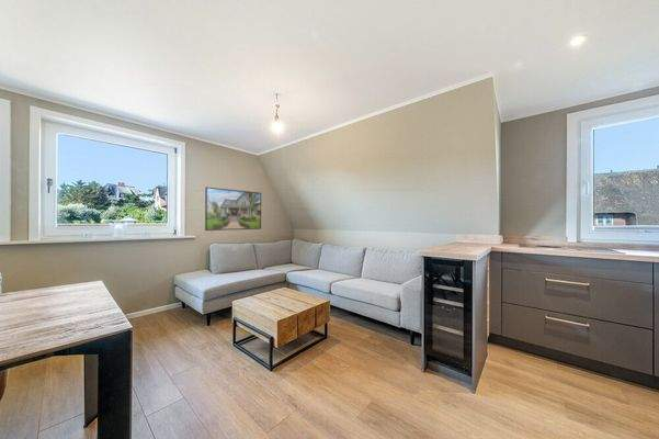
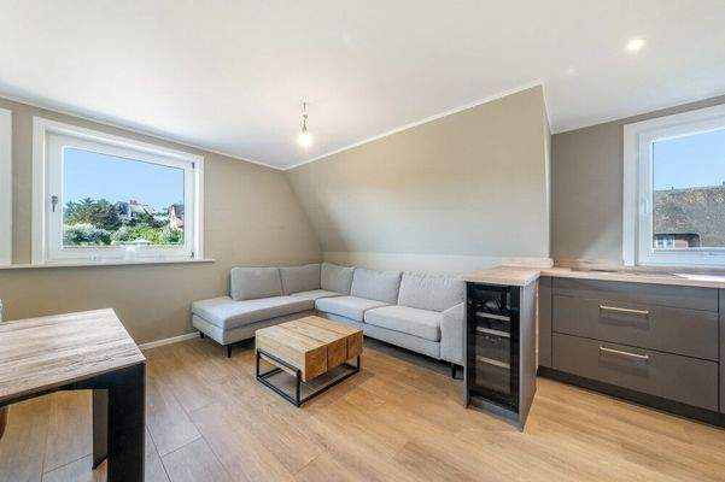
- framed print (236, 210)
